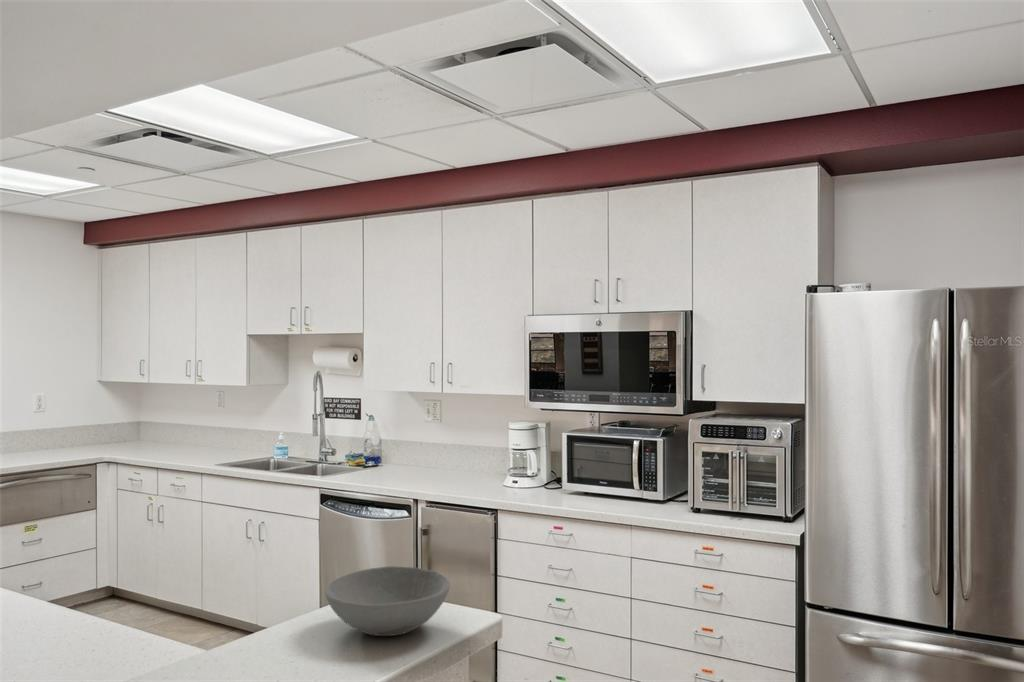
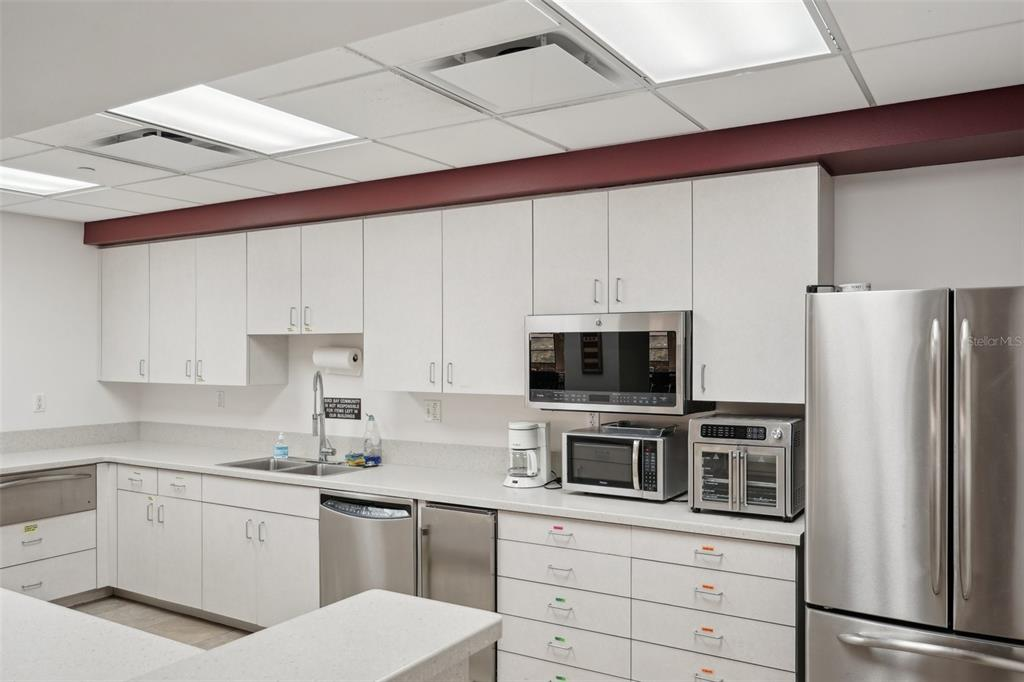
- bowl (388, 606)
